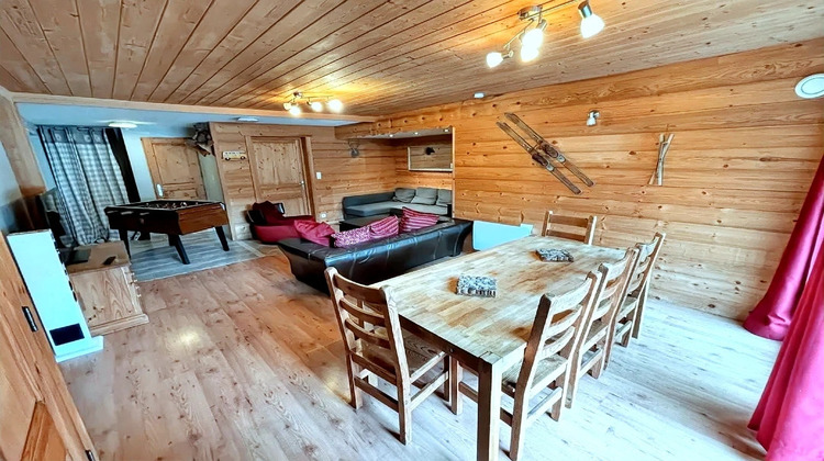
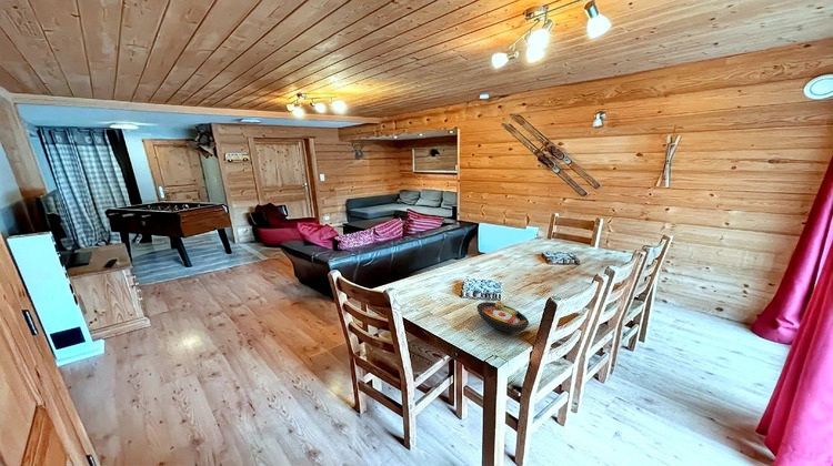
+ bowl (501, 318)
